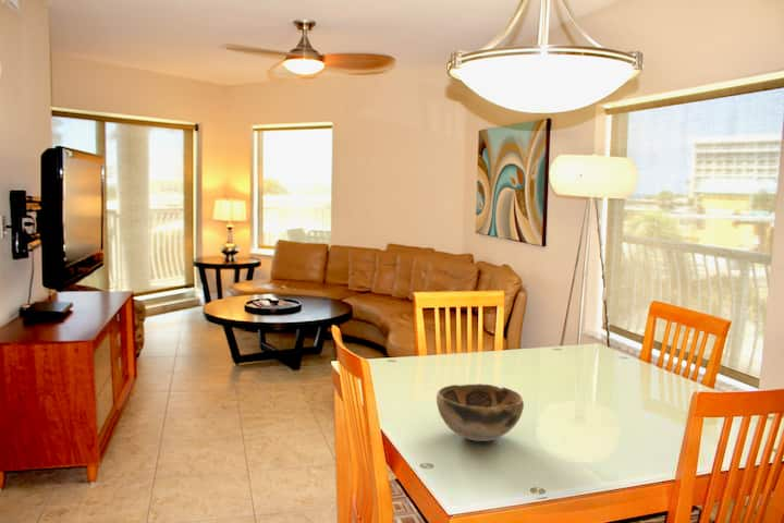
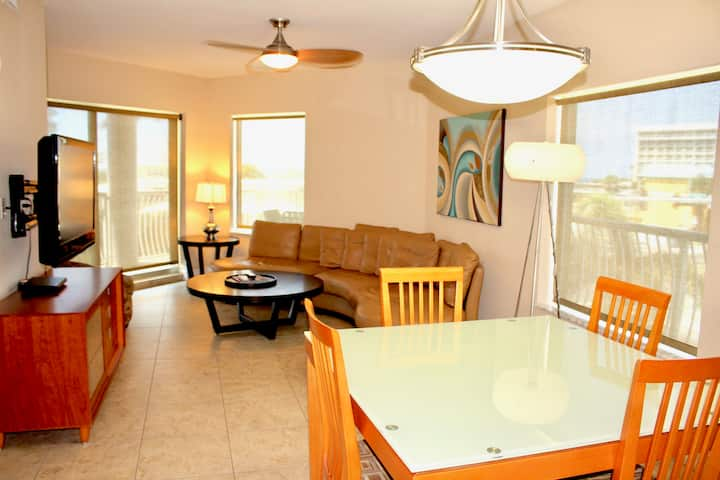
- decorative bowl (479, 415)
